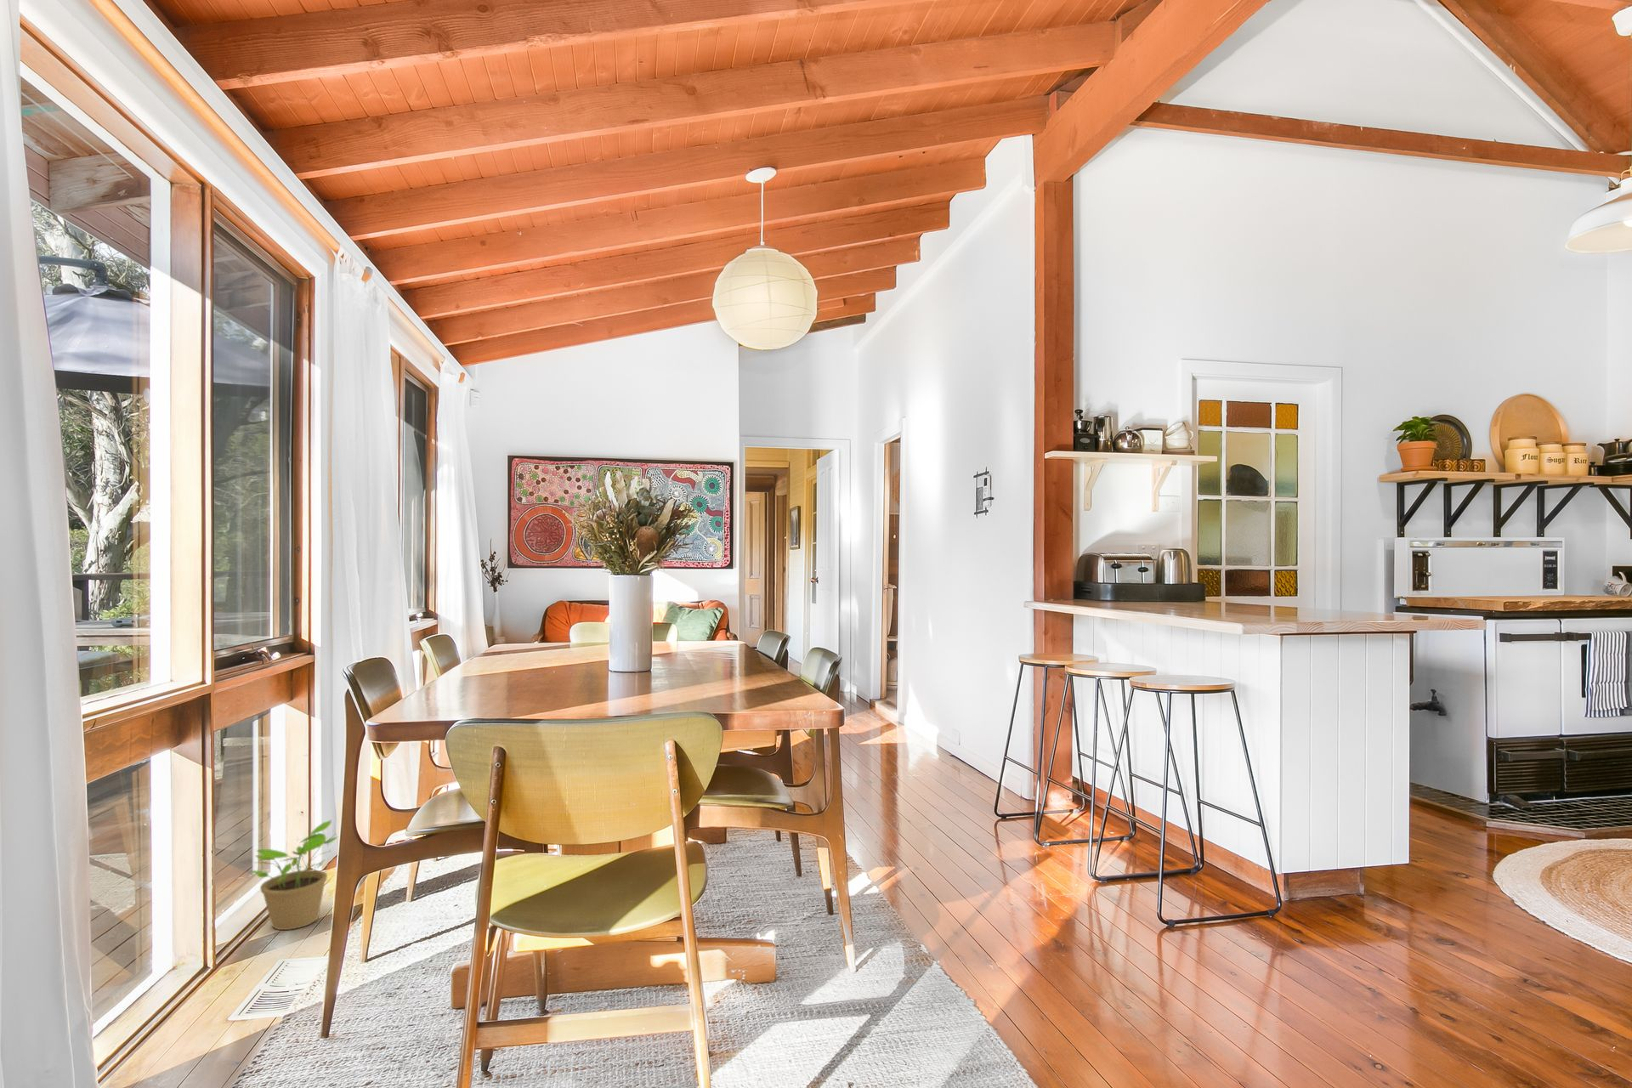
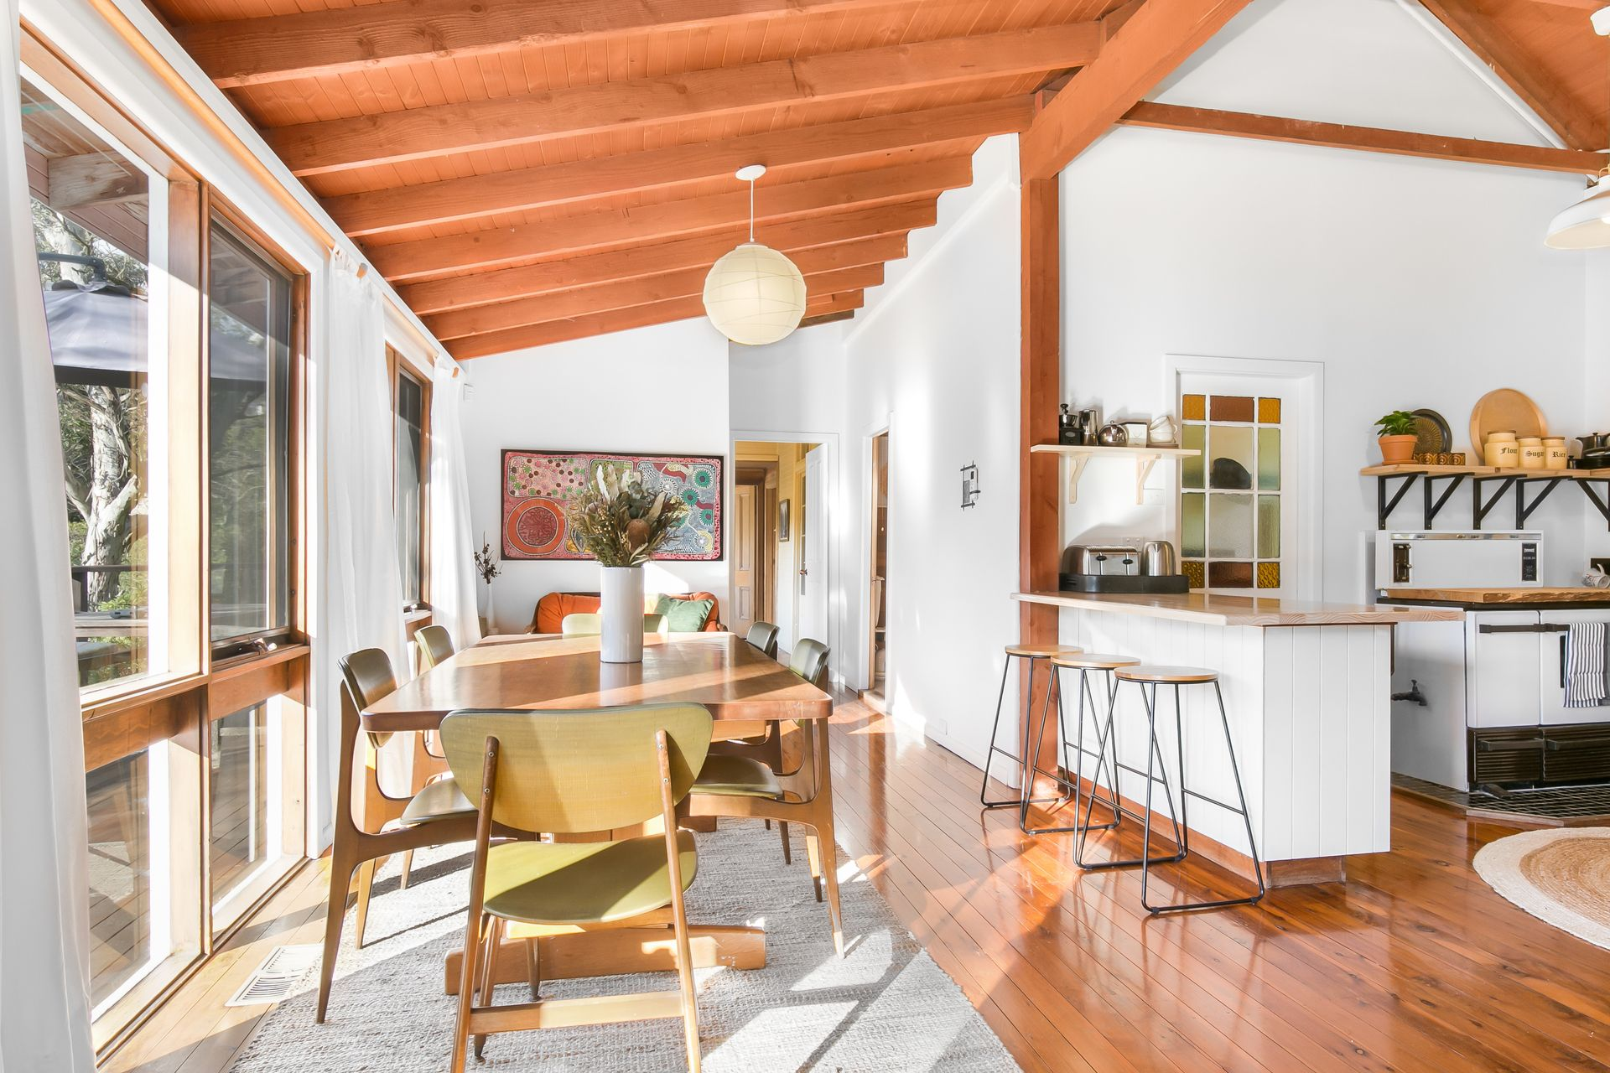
- potted plant (290, 874)
